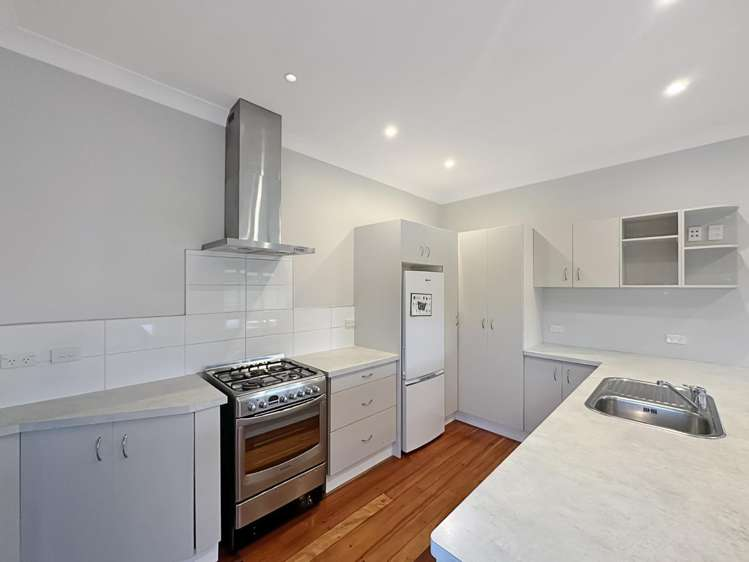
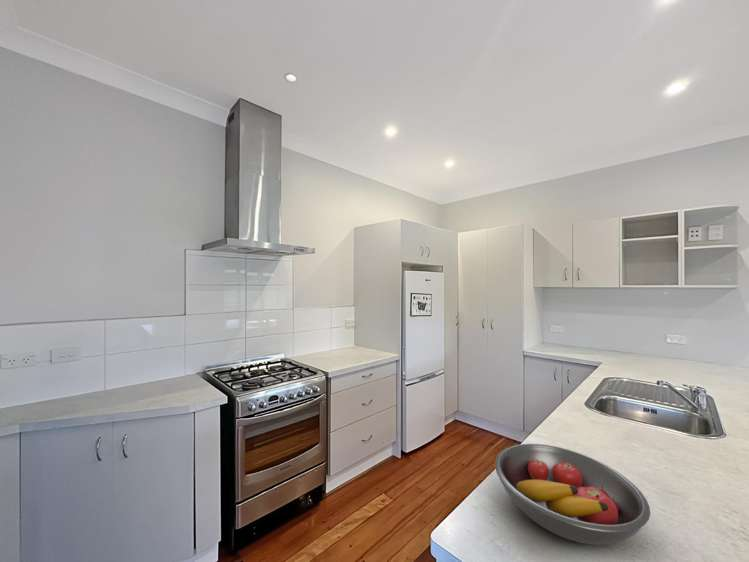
+ fruit bowl (563, 490)
